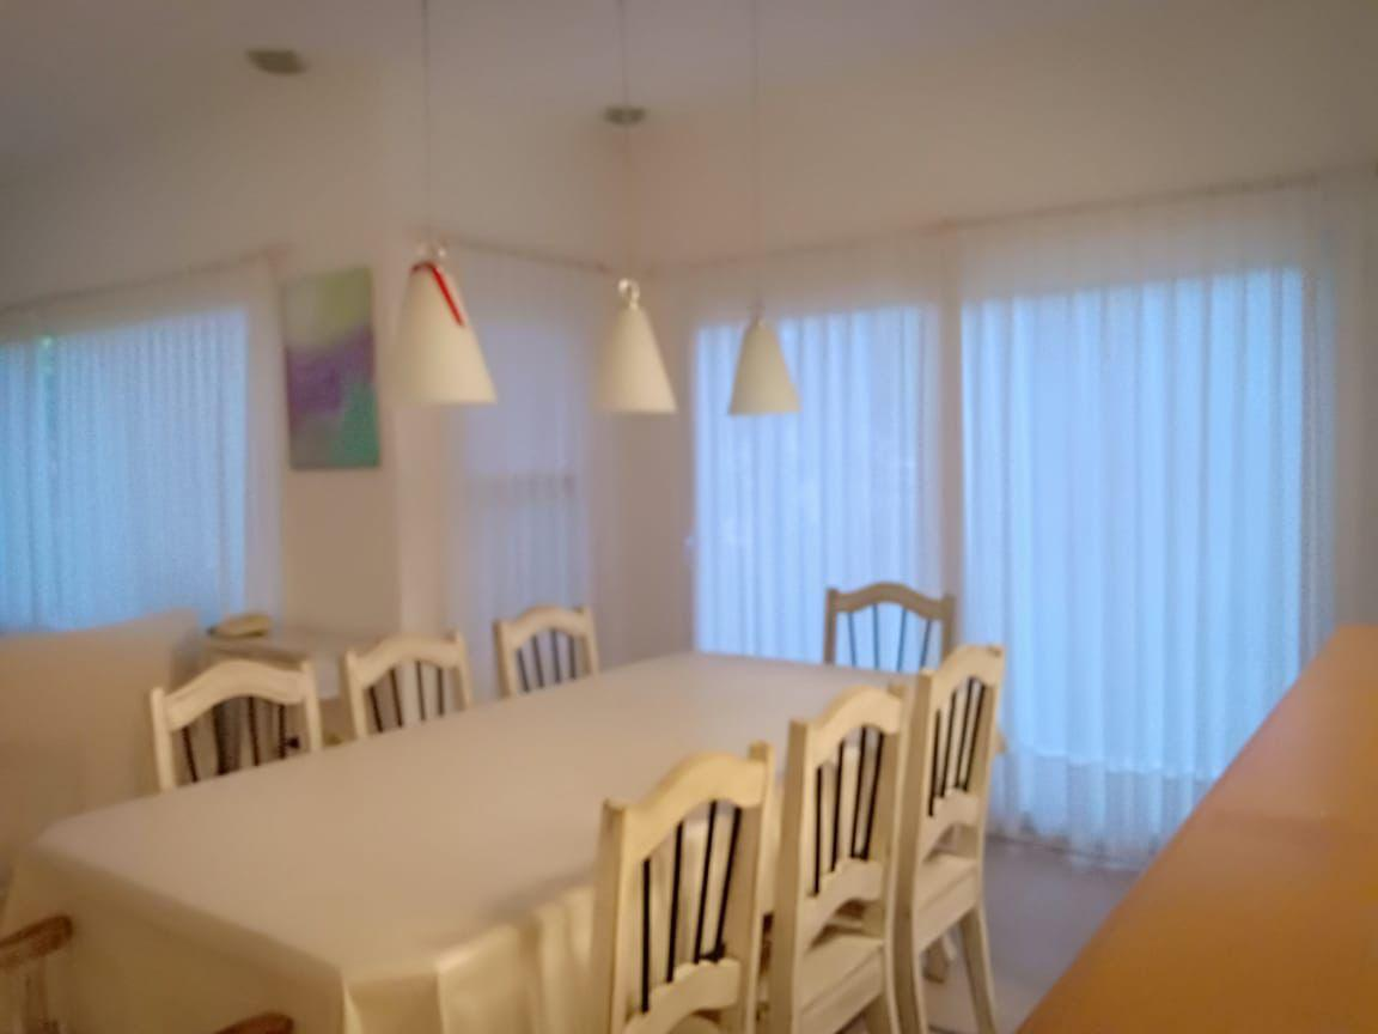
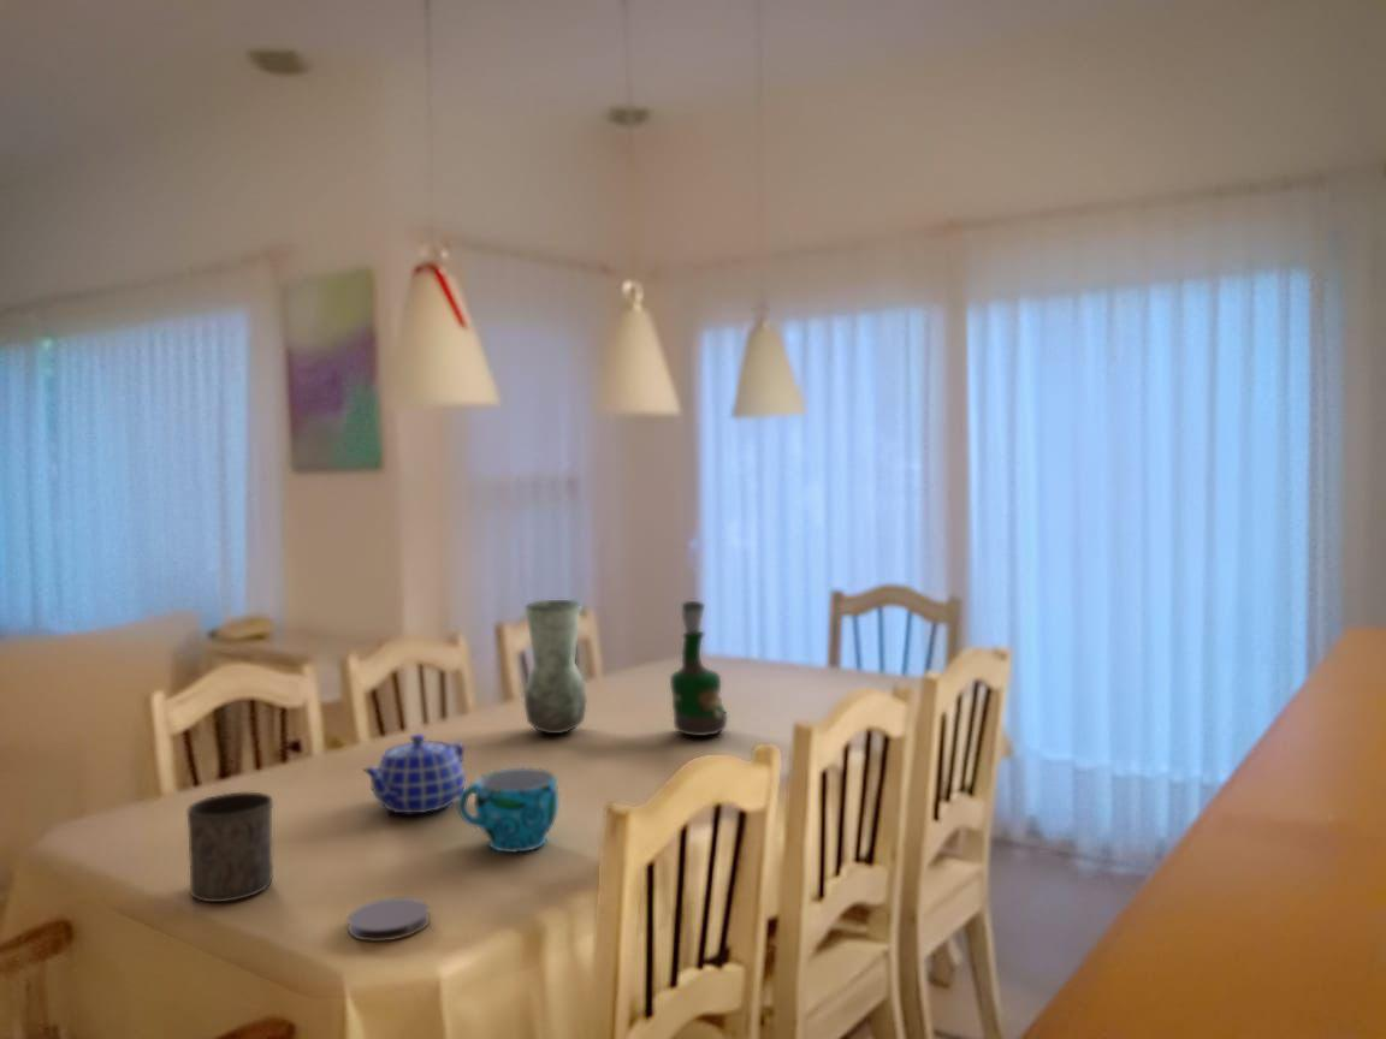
+ grog bottle (698, 666)
+ cup (511, 812)
+ cup (231, 845)
+ vase (555, 666)
+ teapot (415, 771)
+ coaster (389, 919)
